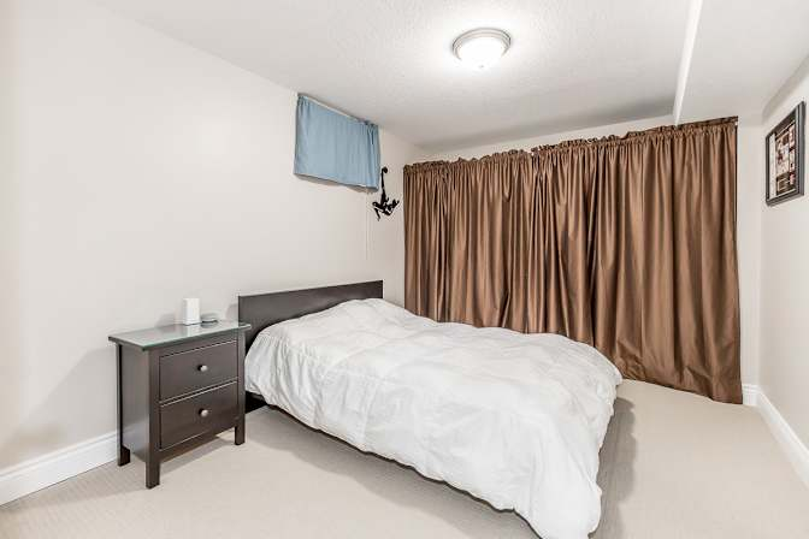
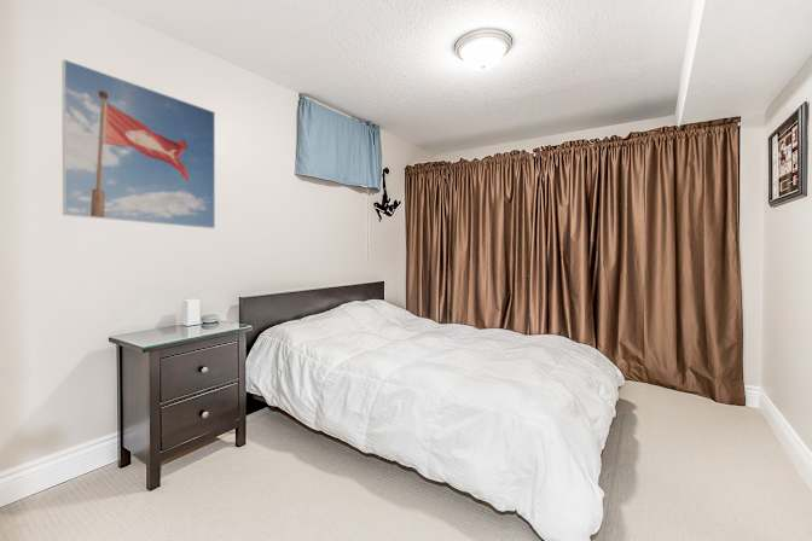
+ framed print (149, 156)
